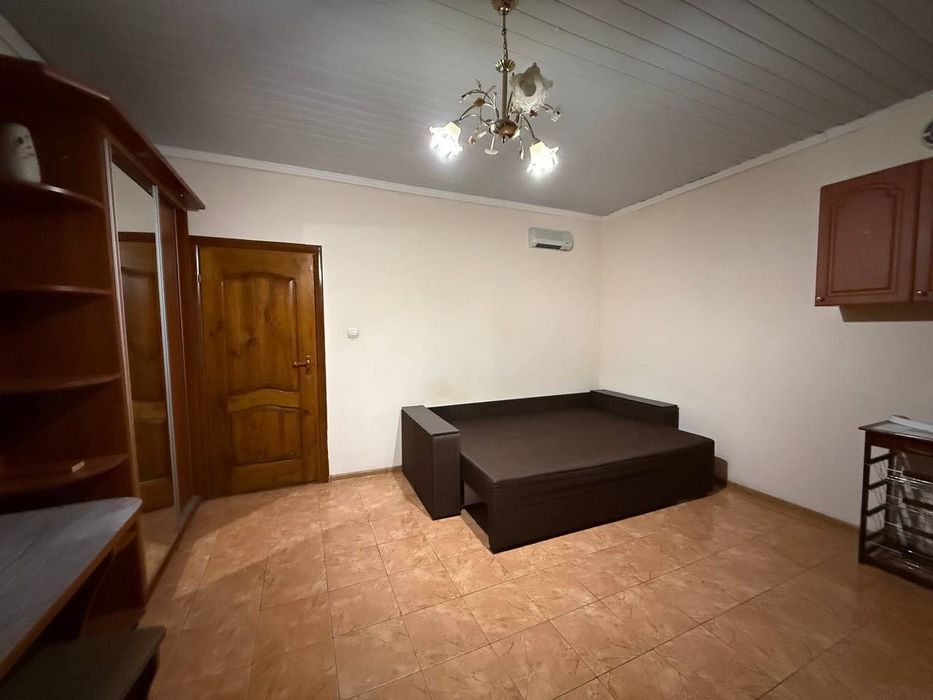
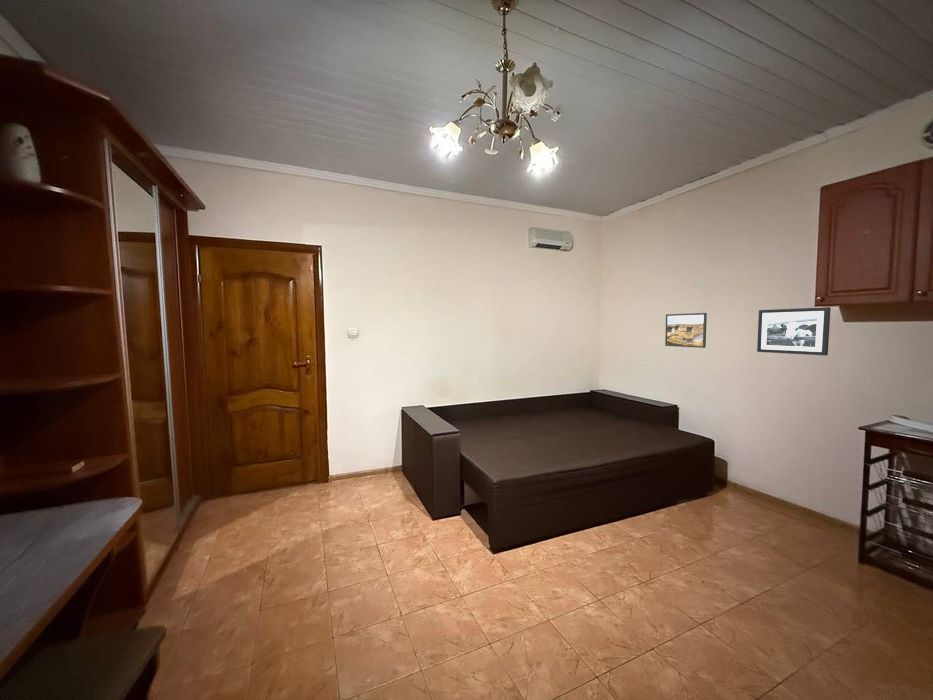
+ picture frame (791, 331)
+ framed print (684, 330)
